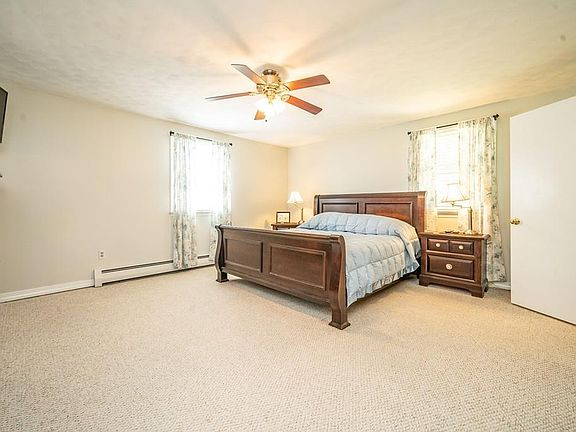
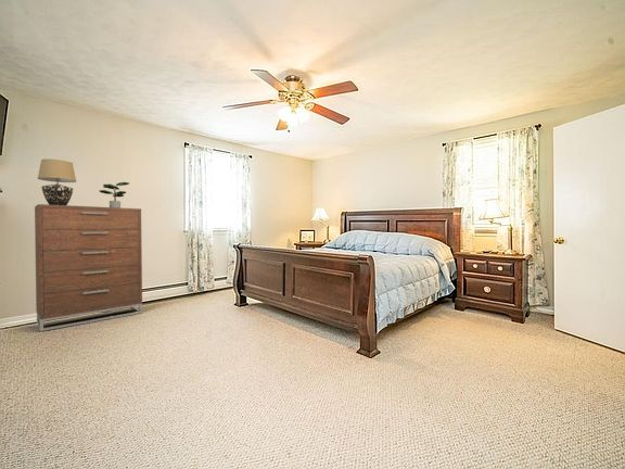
+ potted plant (115, 194)
+ table lamp (58, 183)
+ dresser (91, 263)
